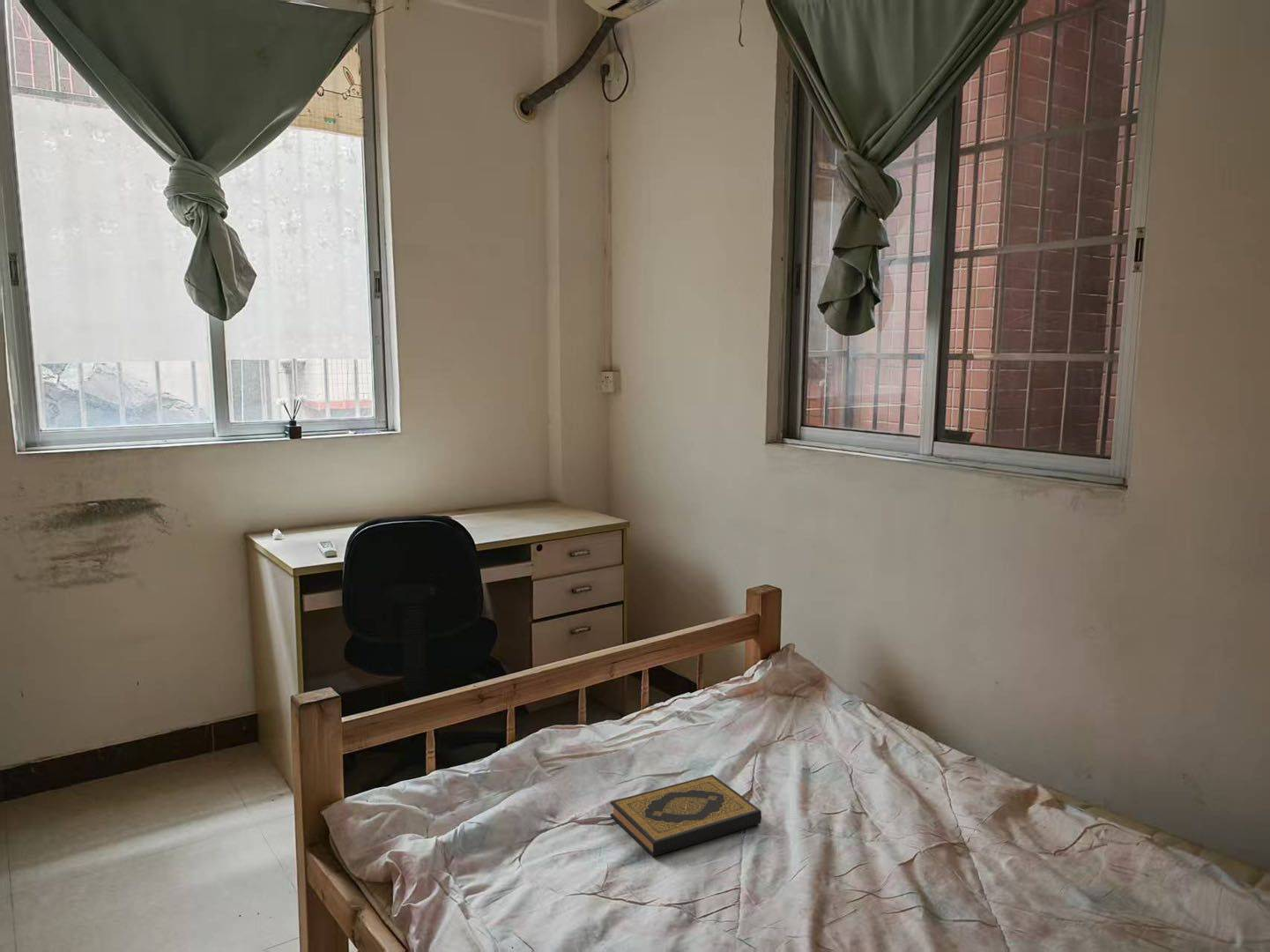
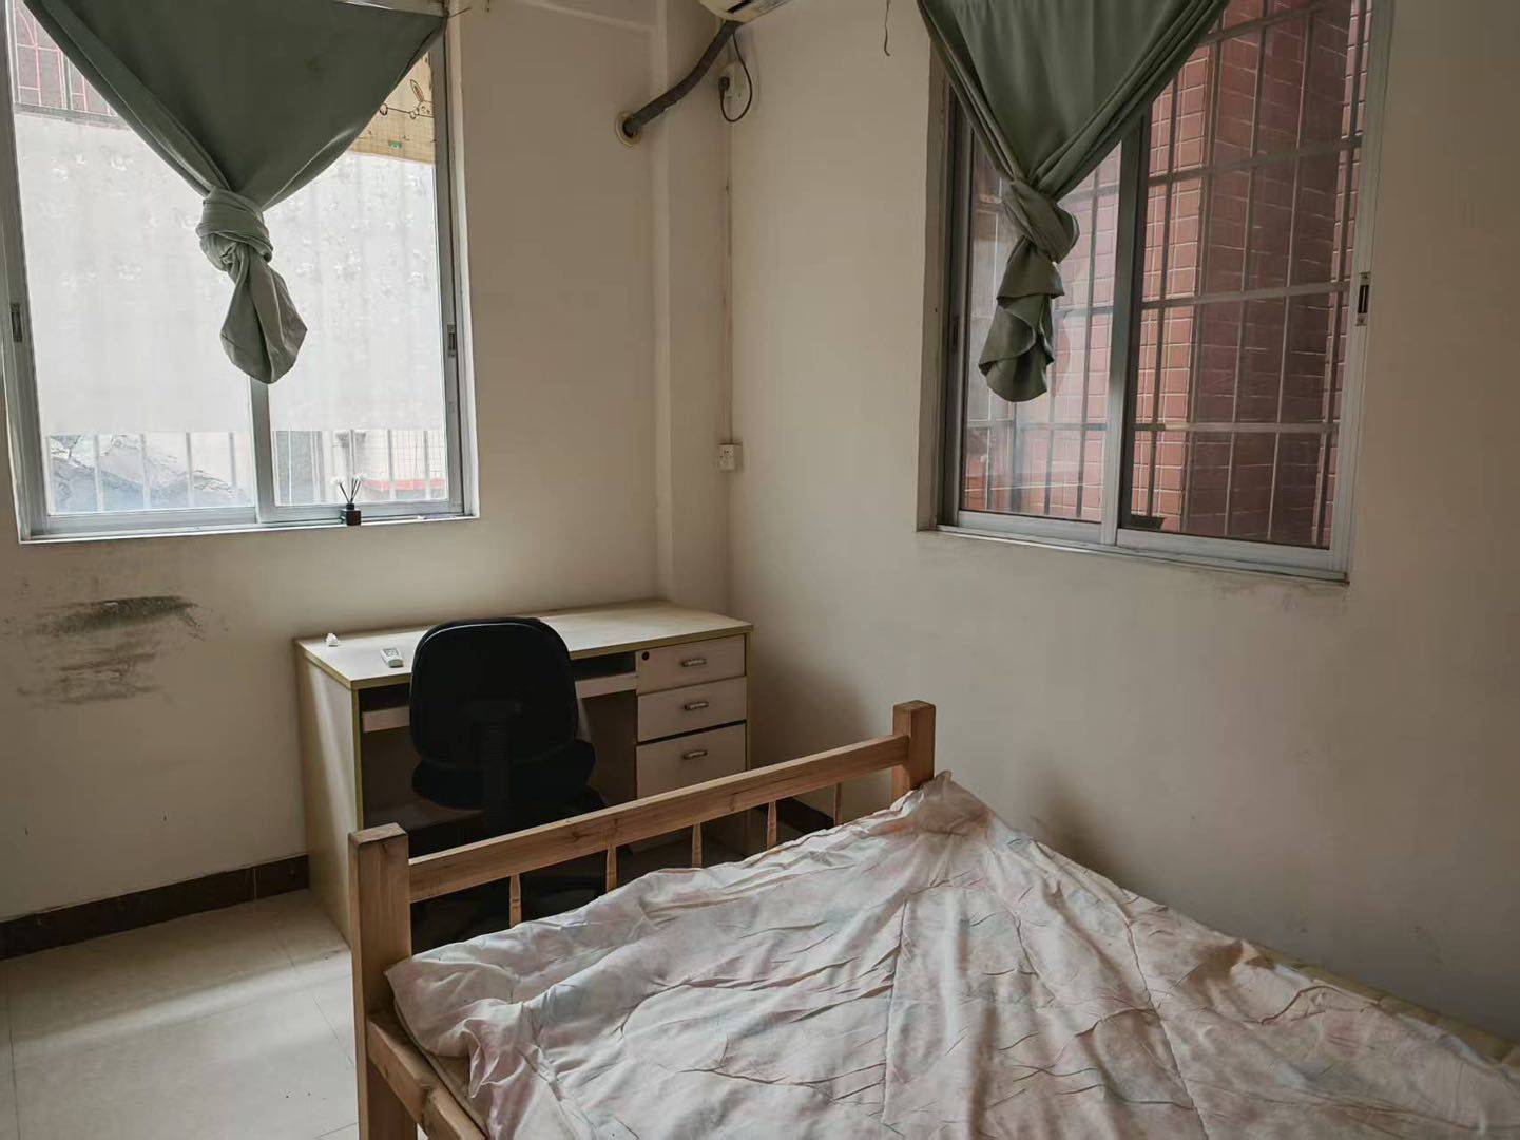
- hardback book (685, 813)
